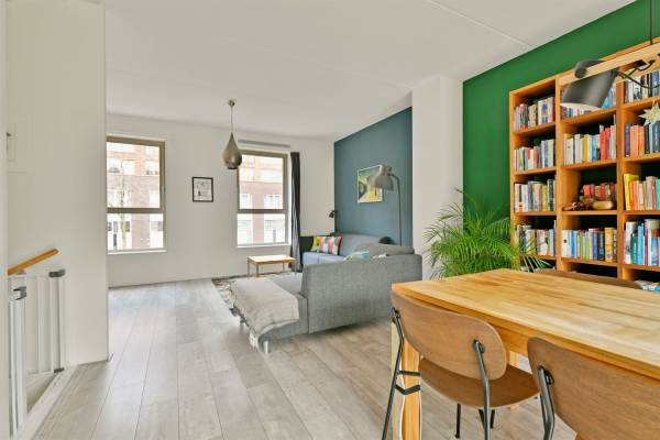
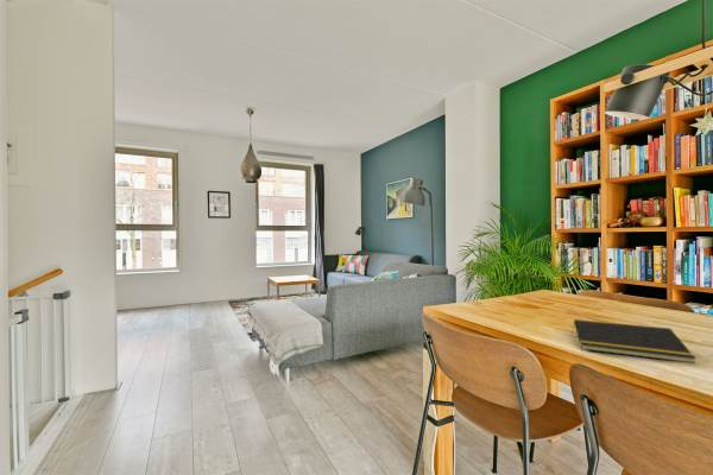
+ notepad (626, 338)
